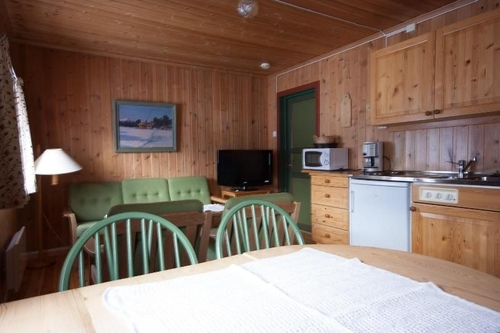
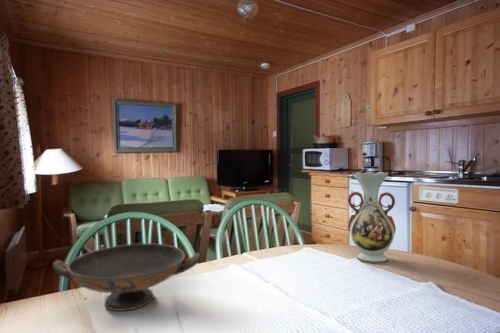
+ vase (371, 216)
+ decorative bowl (130, 278)
